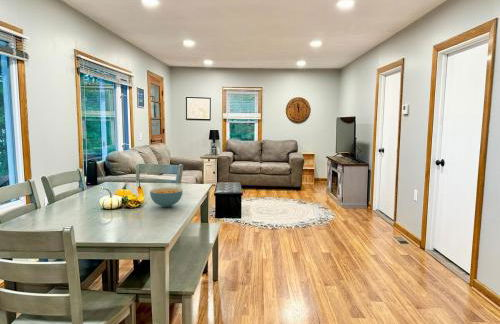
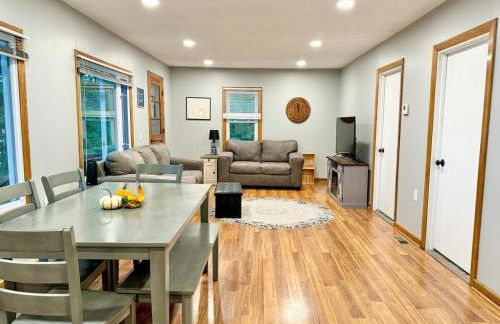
- cereal bowl (166, 198)
